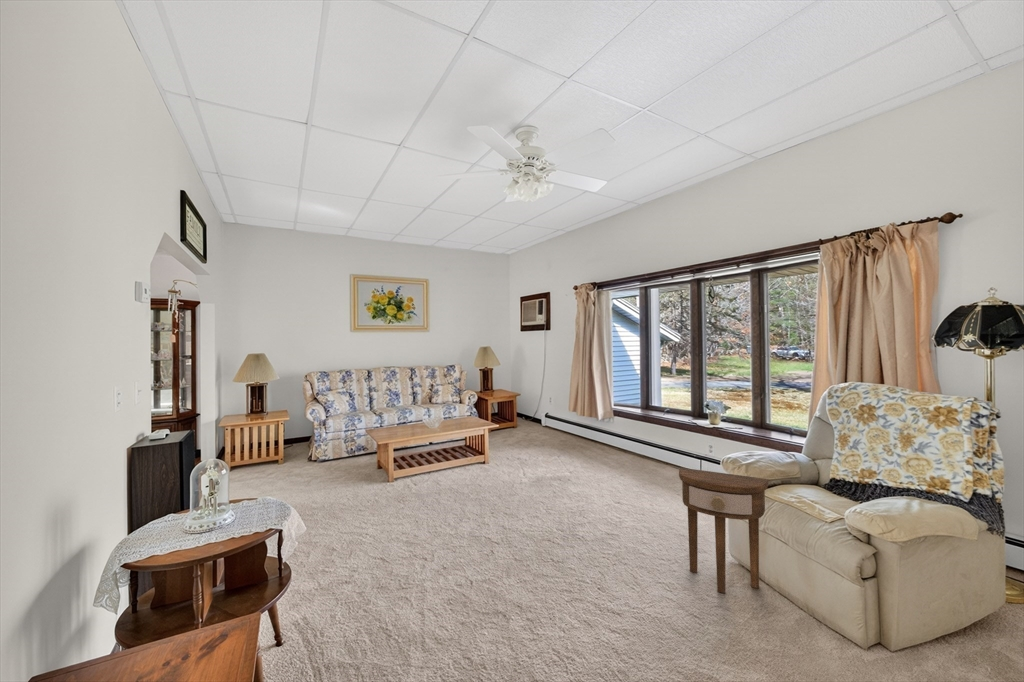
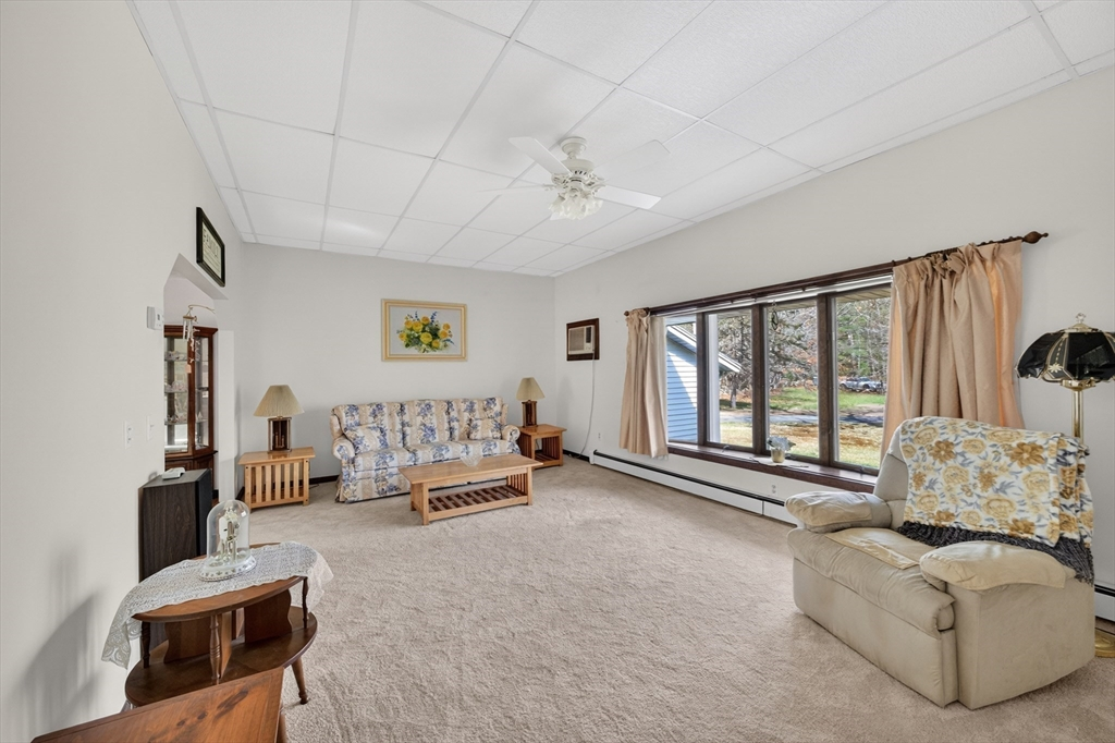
- side table (721, 528)
